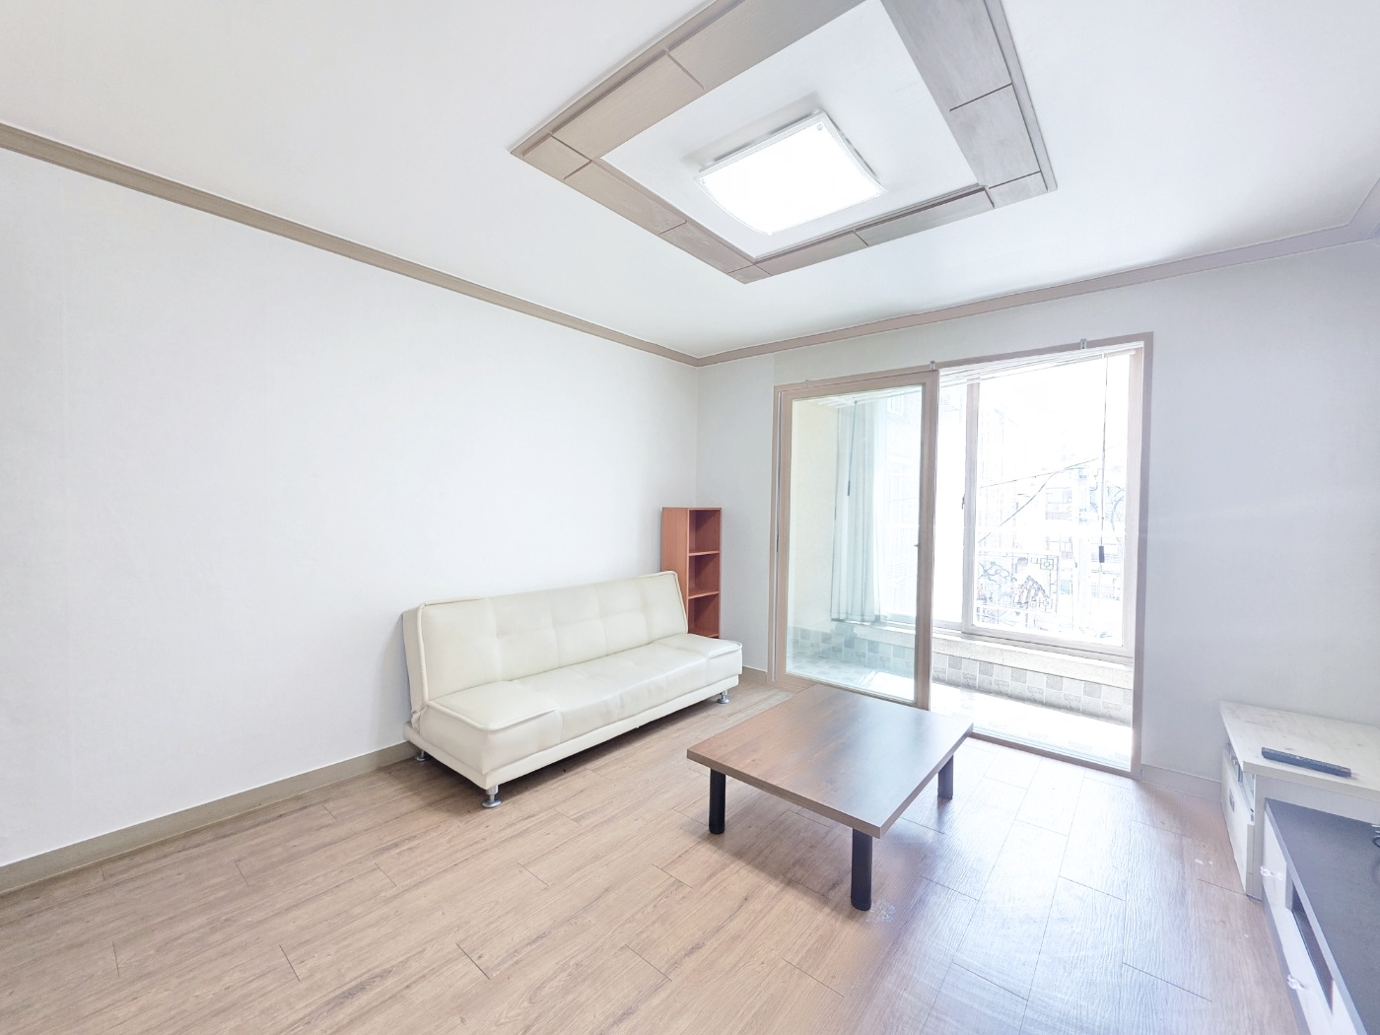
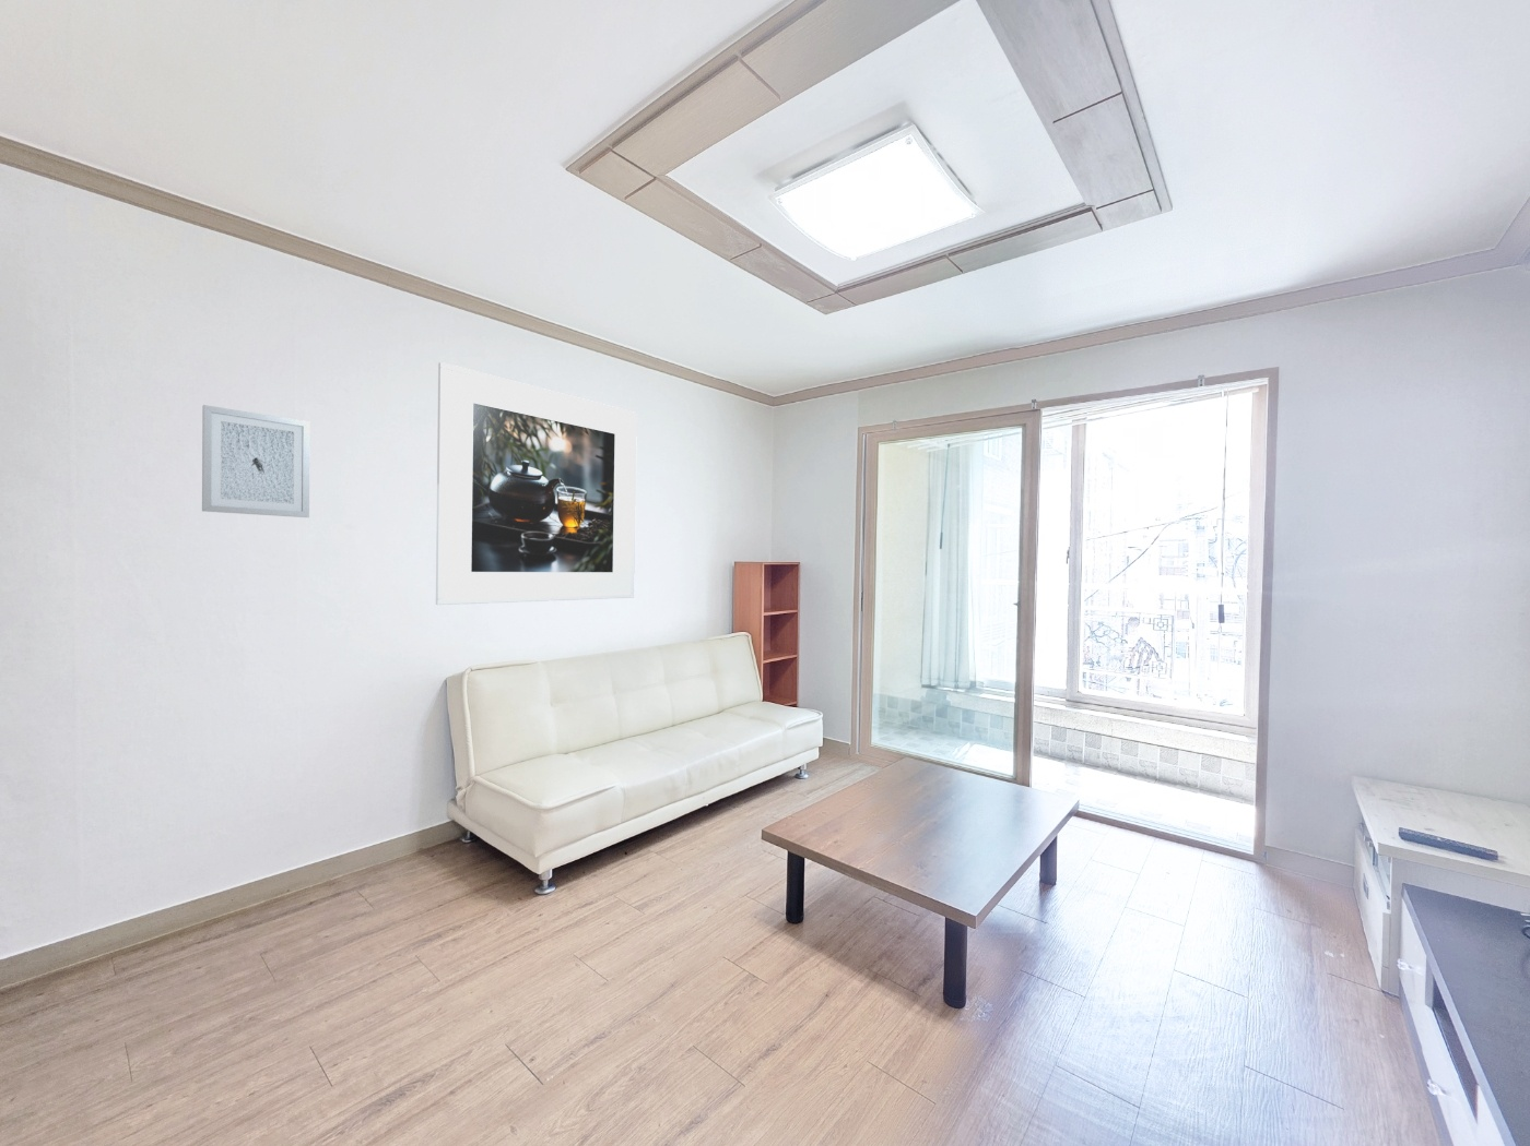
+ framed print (548, 496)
+ wall art (258, 463)
